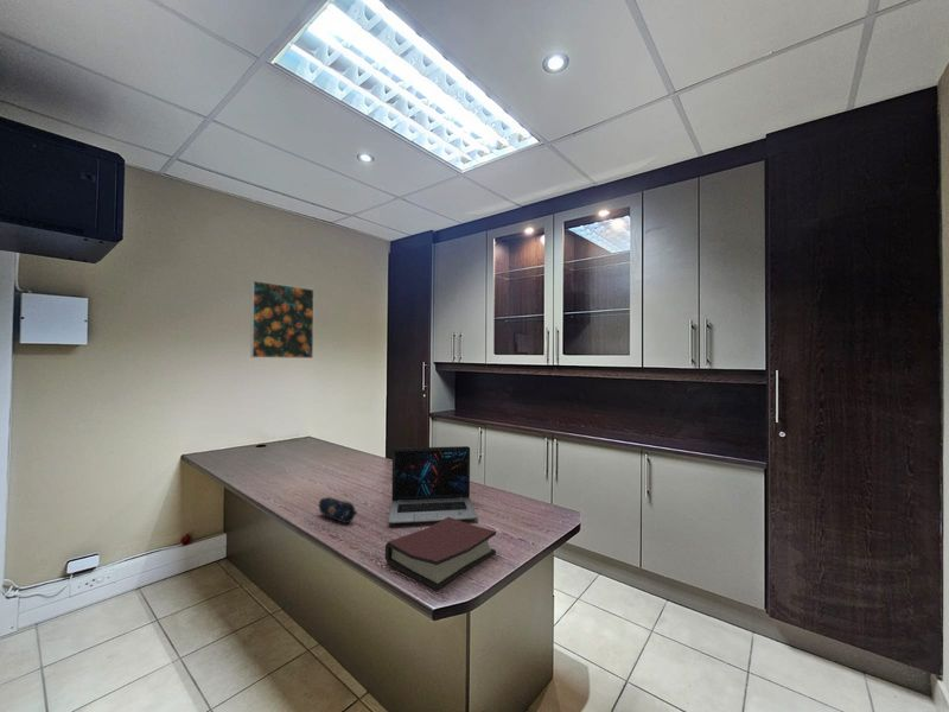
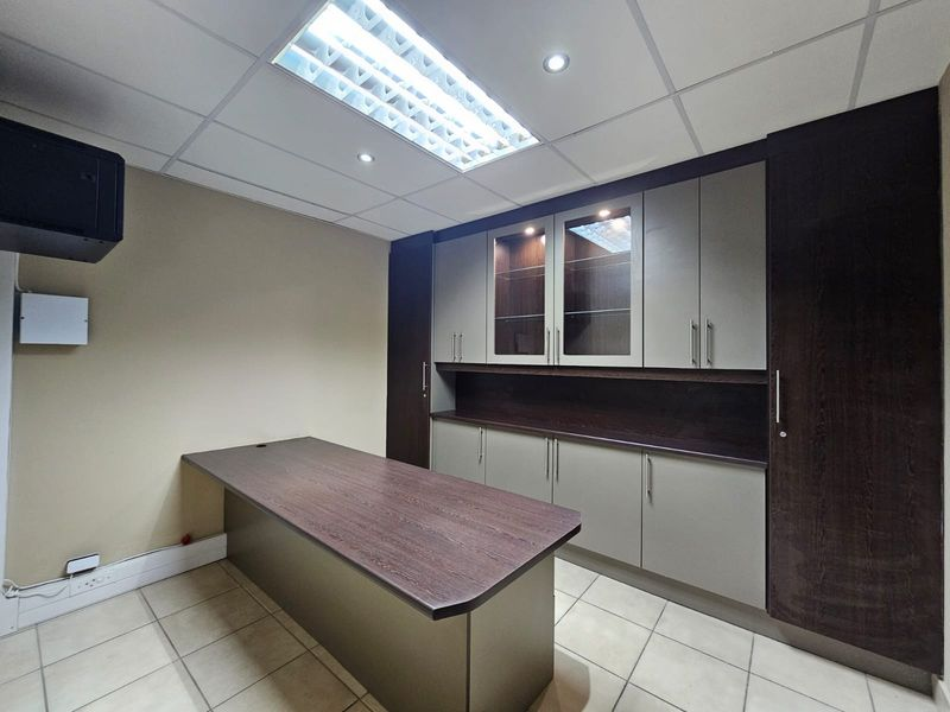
- hardback book (441, 545)
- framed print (284, 322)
- pencil case (336, 509)
- laptop (432, 483)
